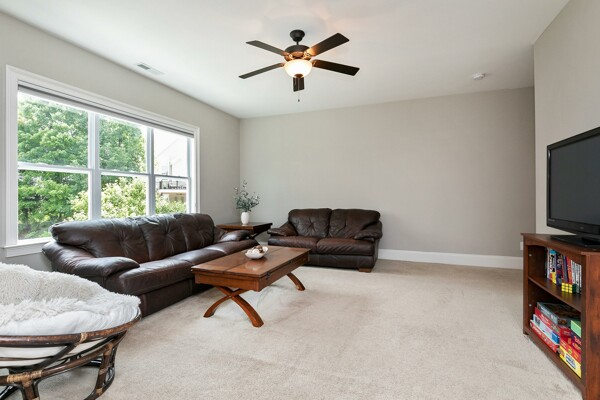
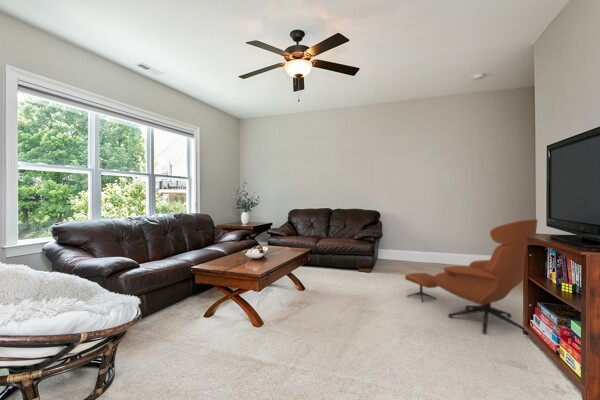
+ armchair (461, 266)
